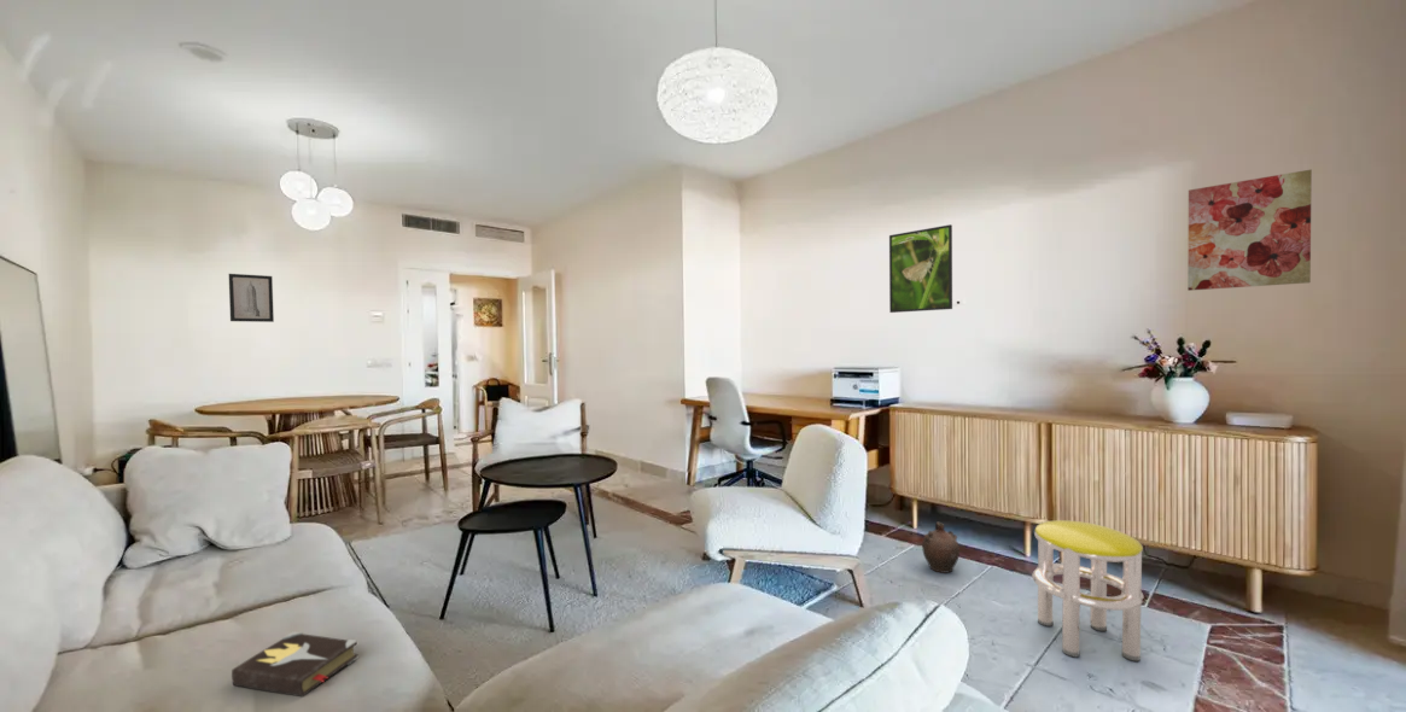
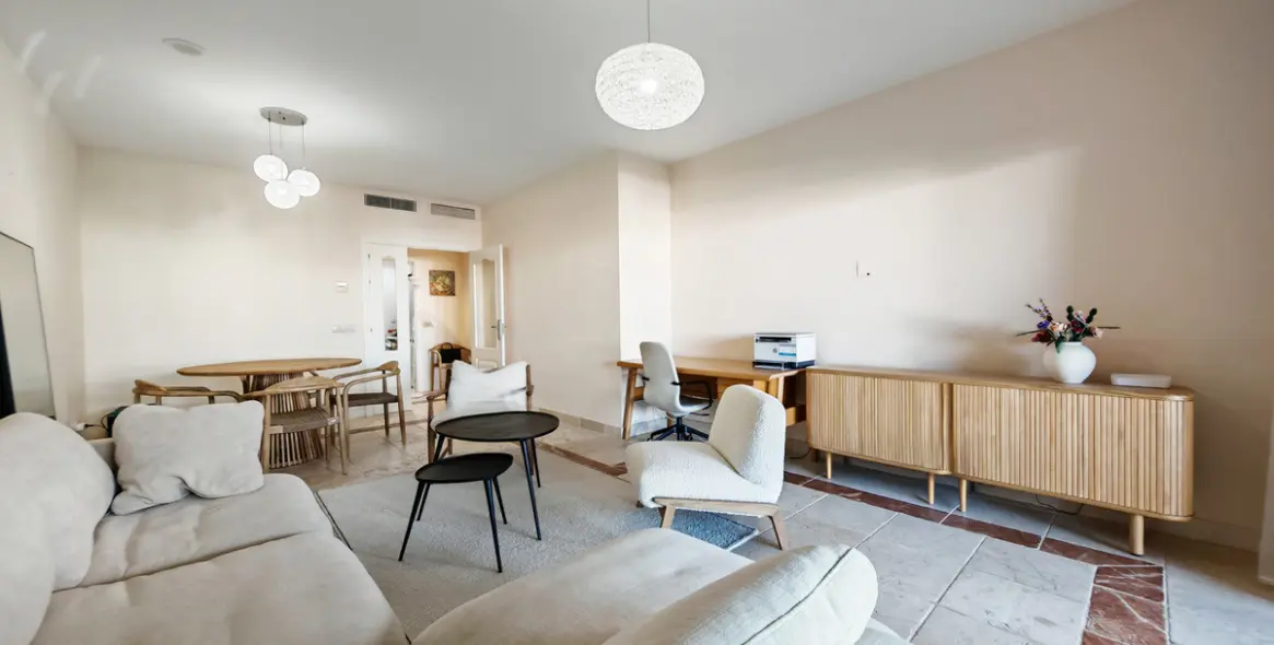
- wall art (1245, 233)
- stool (1091, 584)
- hardback book (297, 661)
- ceramic jug (940, 545)
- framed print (918, 270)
- wall art (251, 298)
